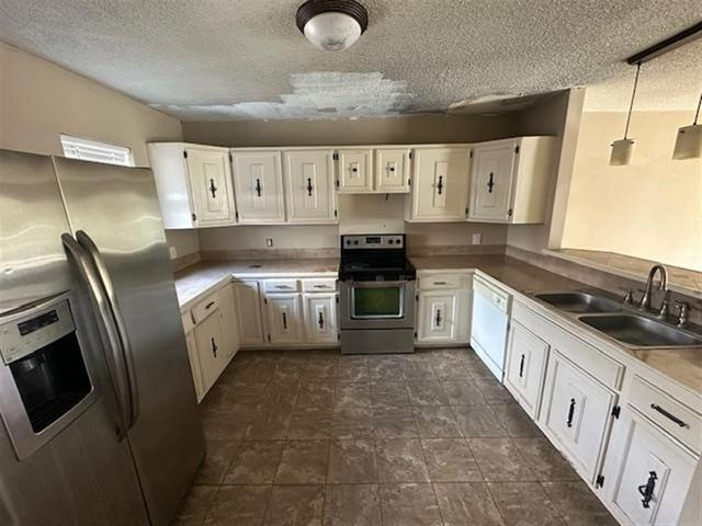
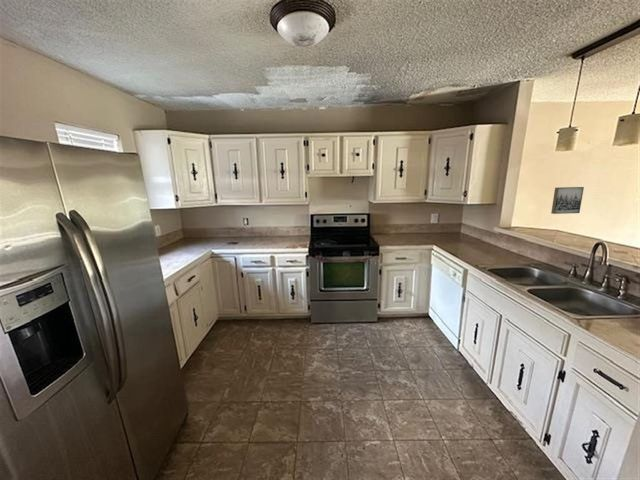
+ wall art (567, 200)
